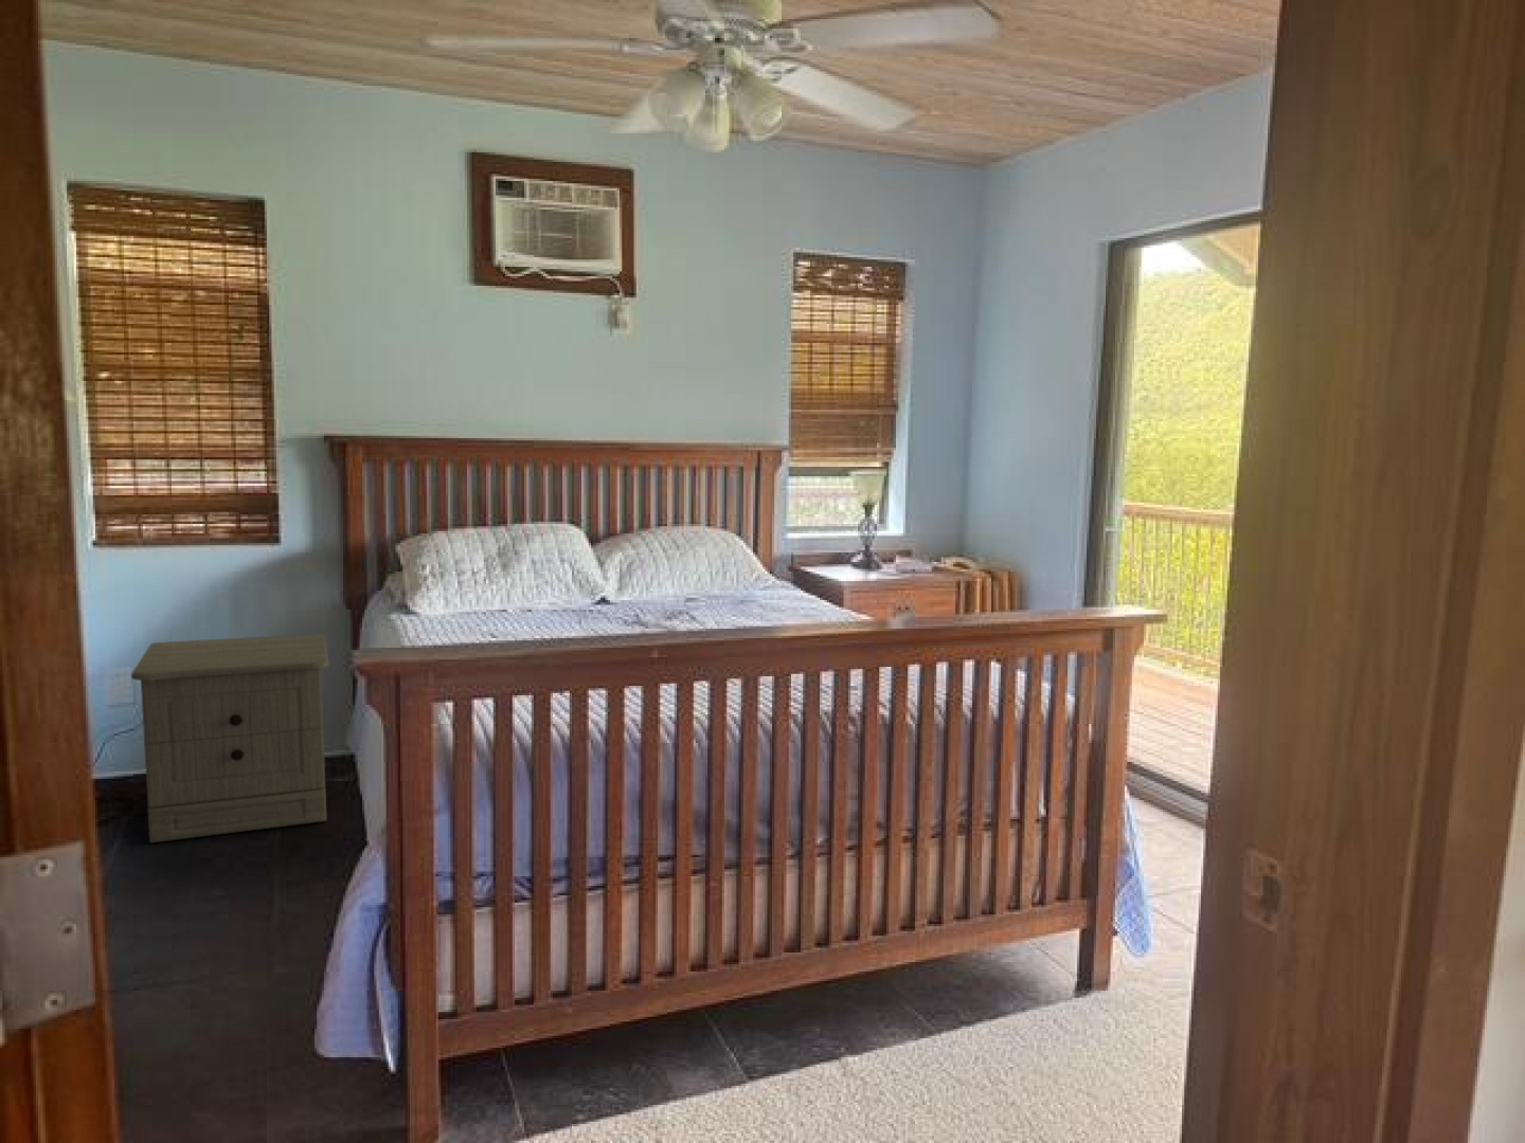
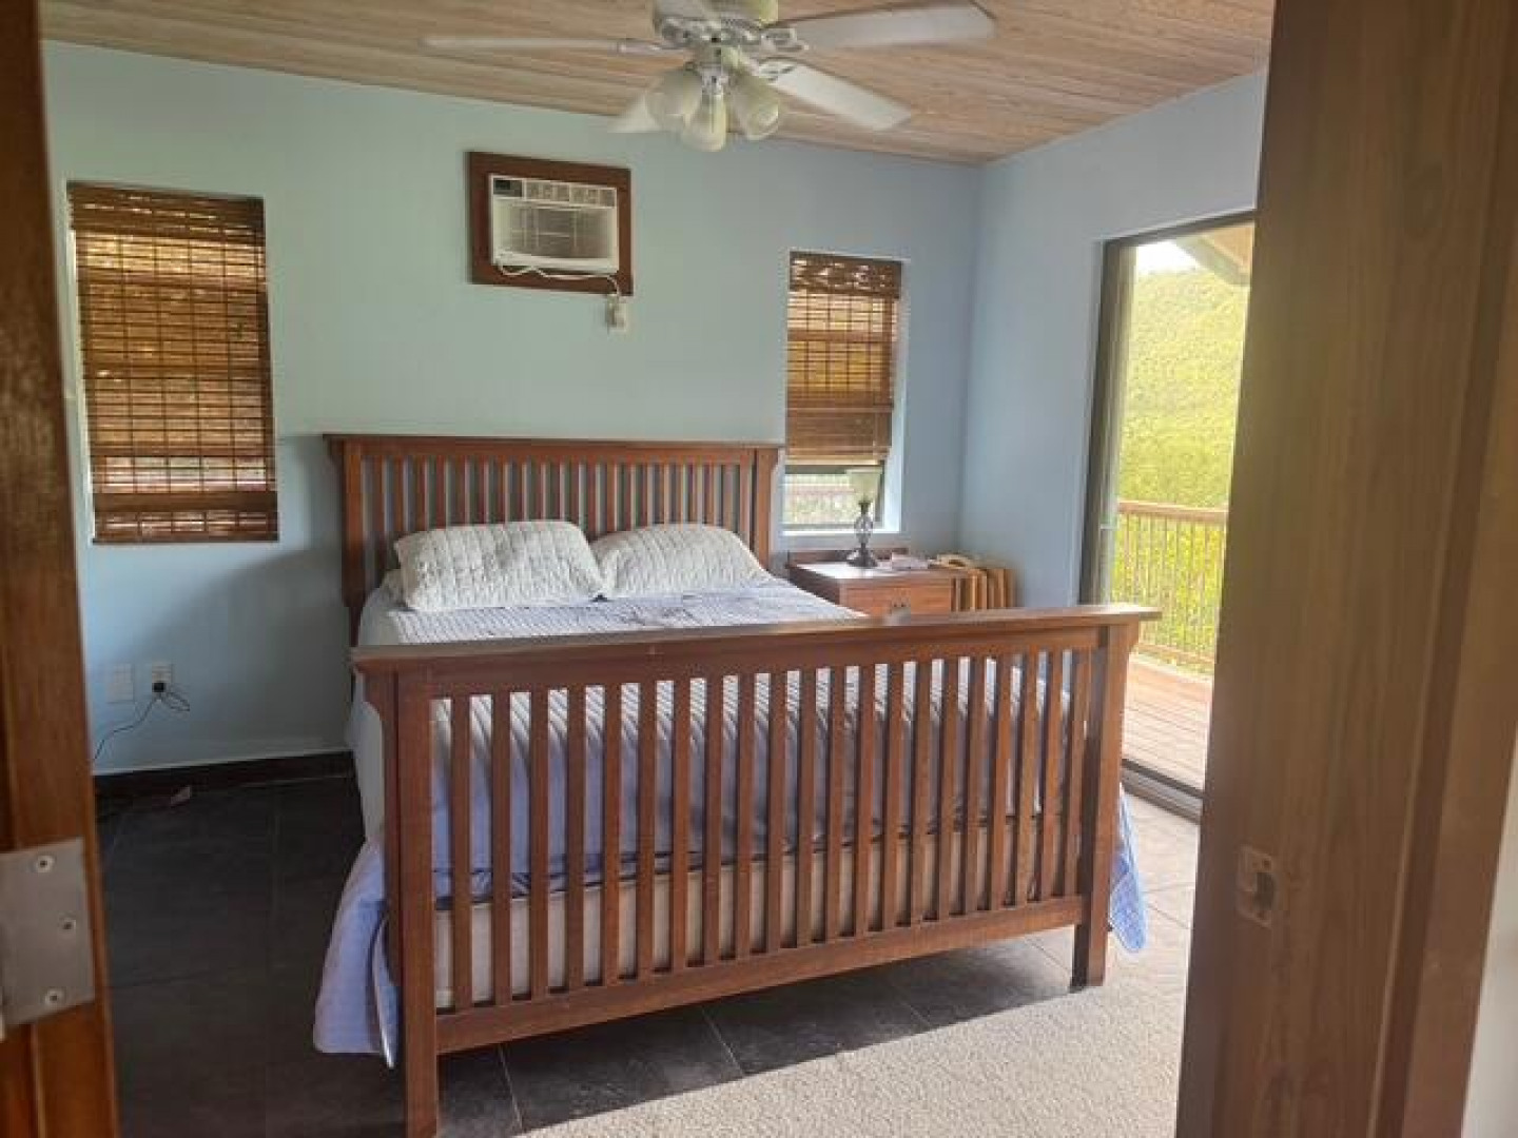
- nightstand (239, 731)
